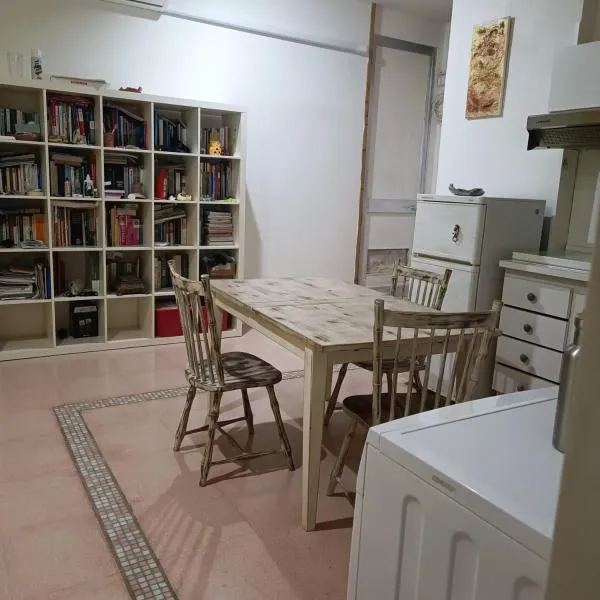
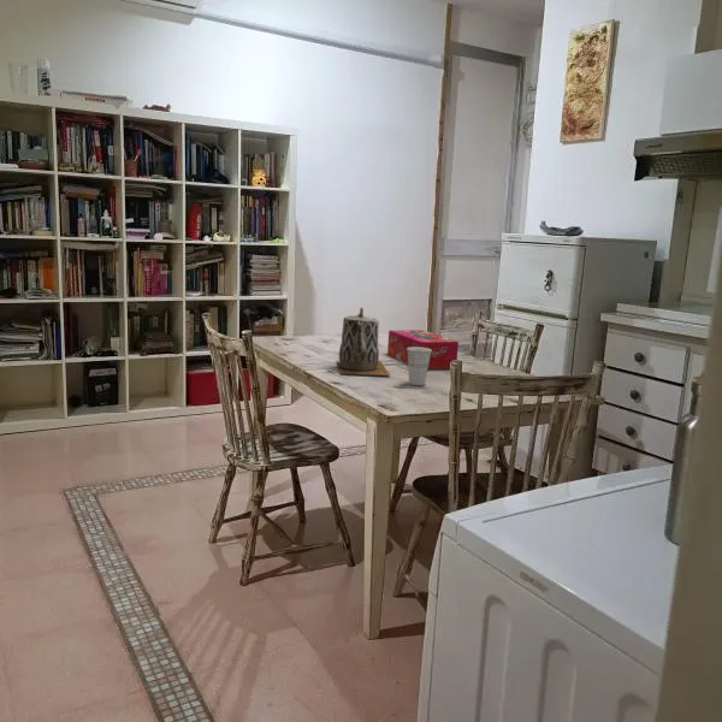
+ cup (418, 366)
+ tissue box (421, 347)
+ teapot (362, 337)
